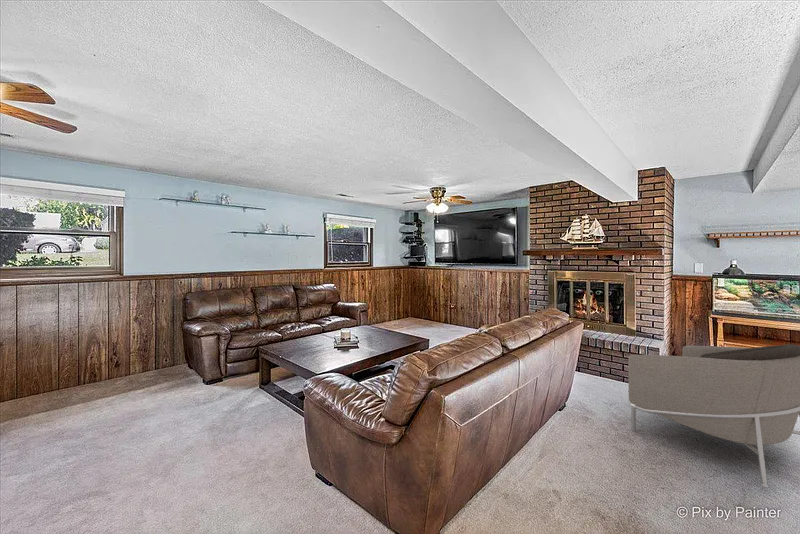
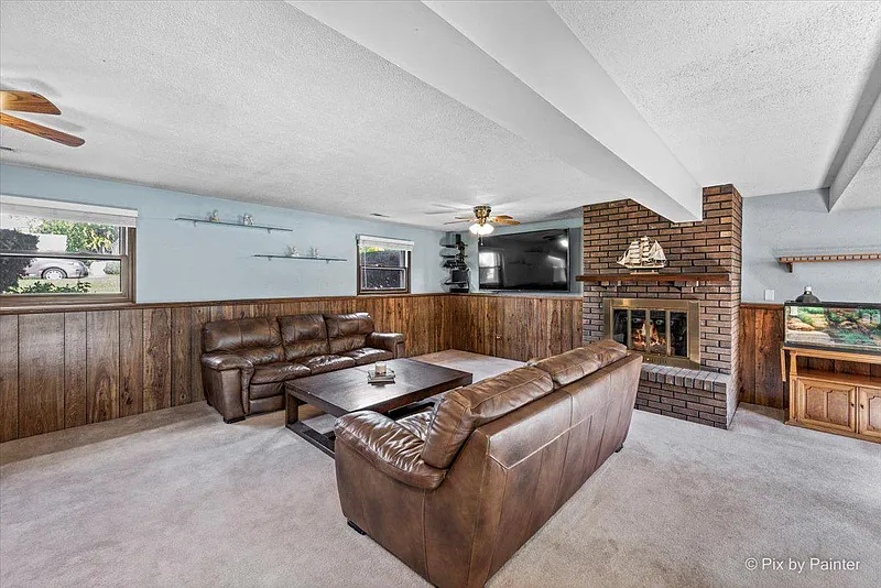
- armchair (718, 390)
